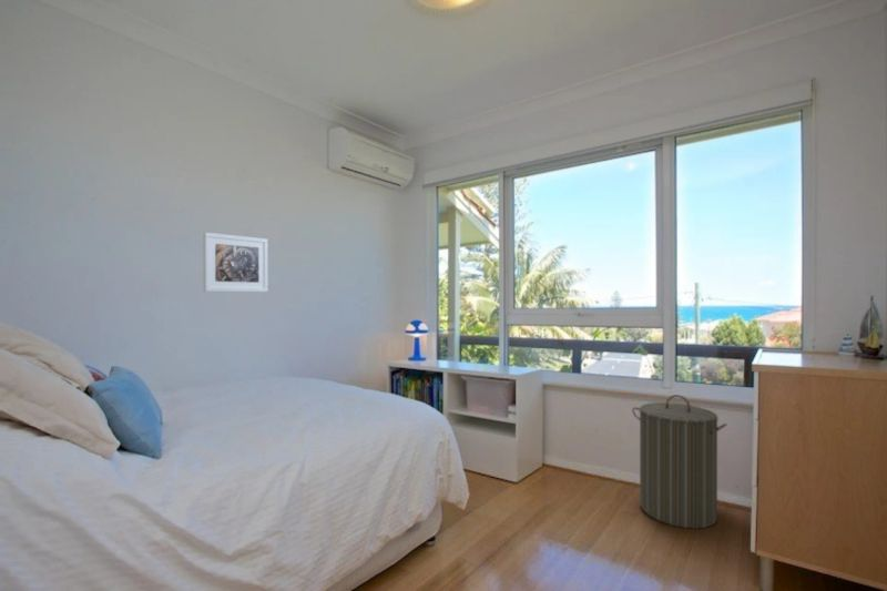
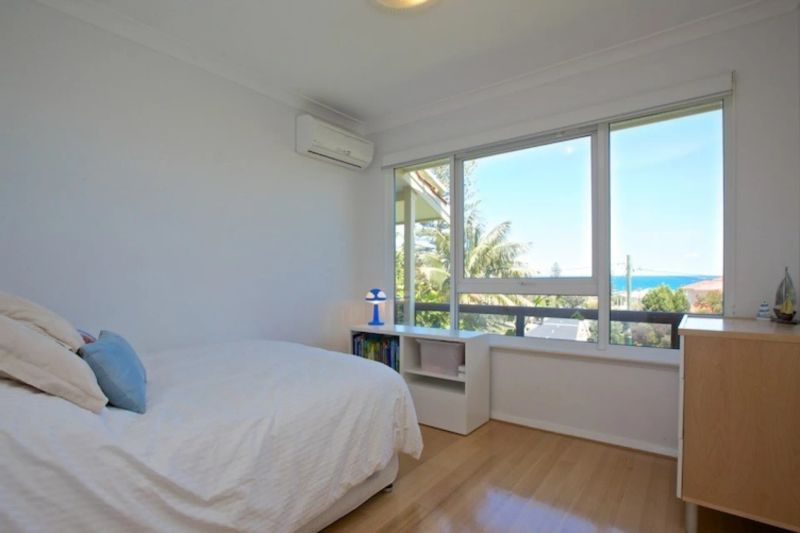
- laundry hamper (676, 452)
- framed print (237, 263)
